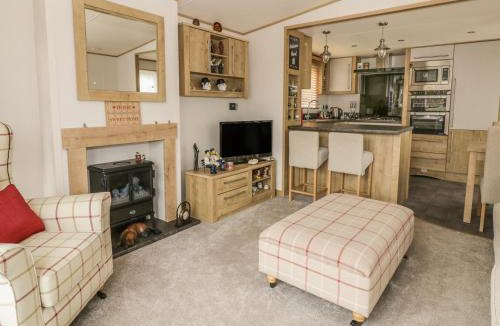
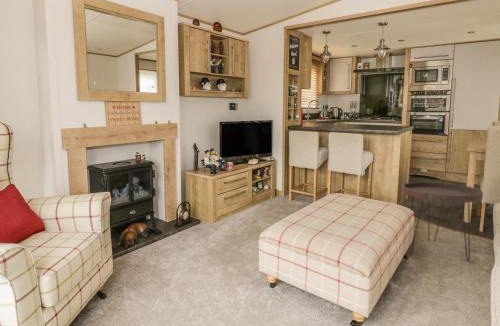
+ side table (438, 221)
